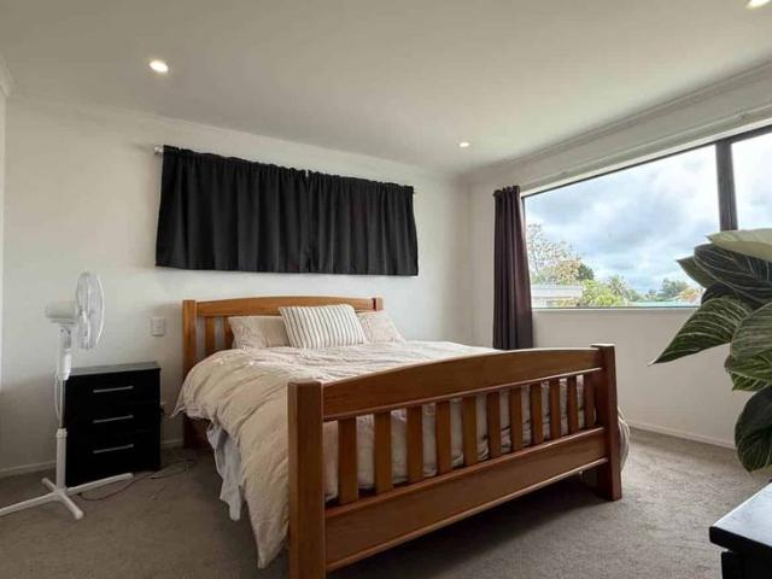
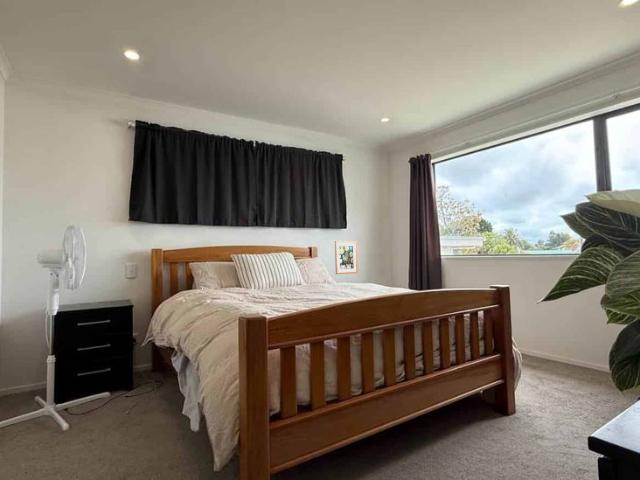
+ wall art (346, 257)
